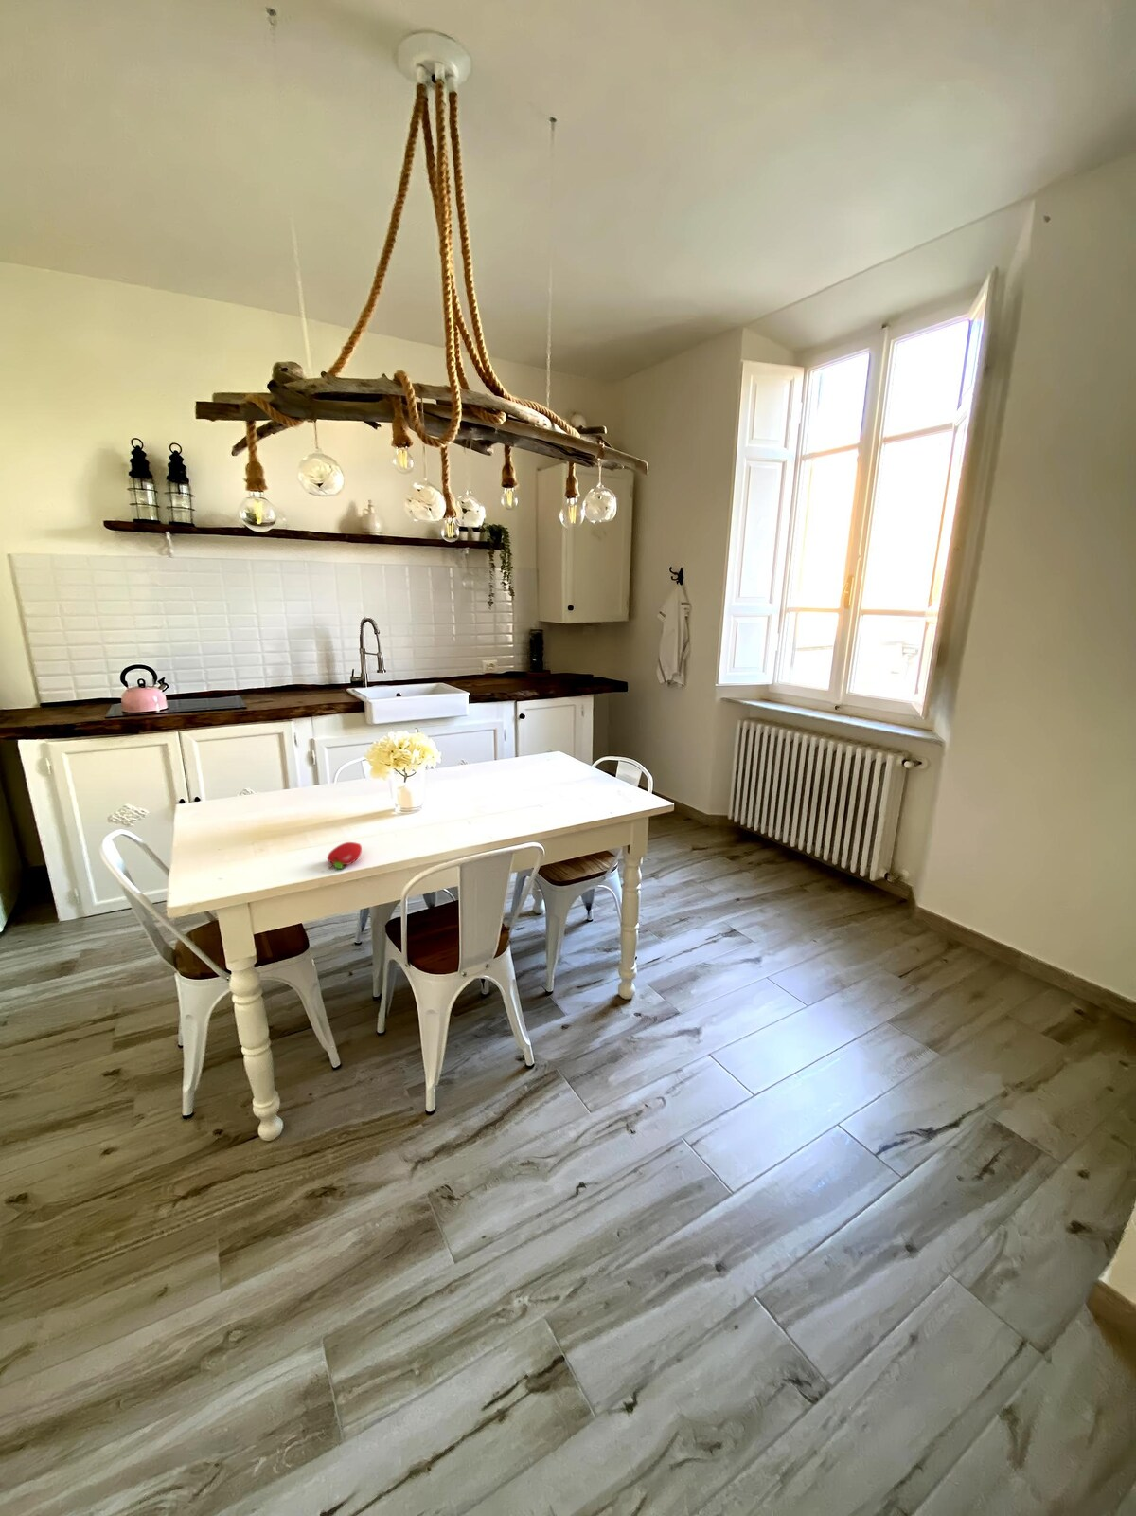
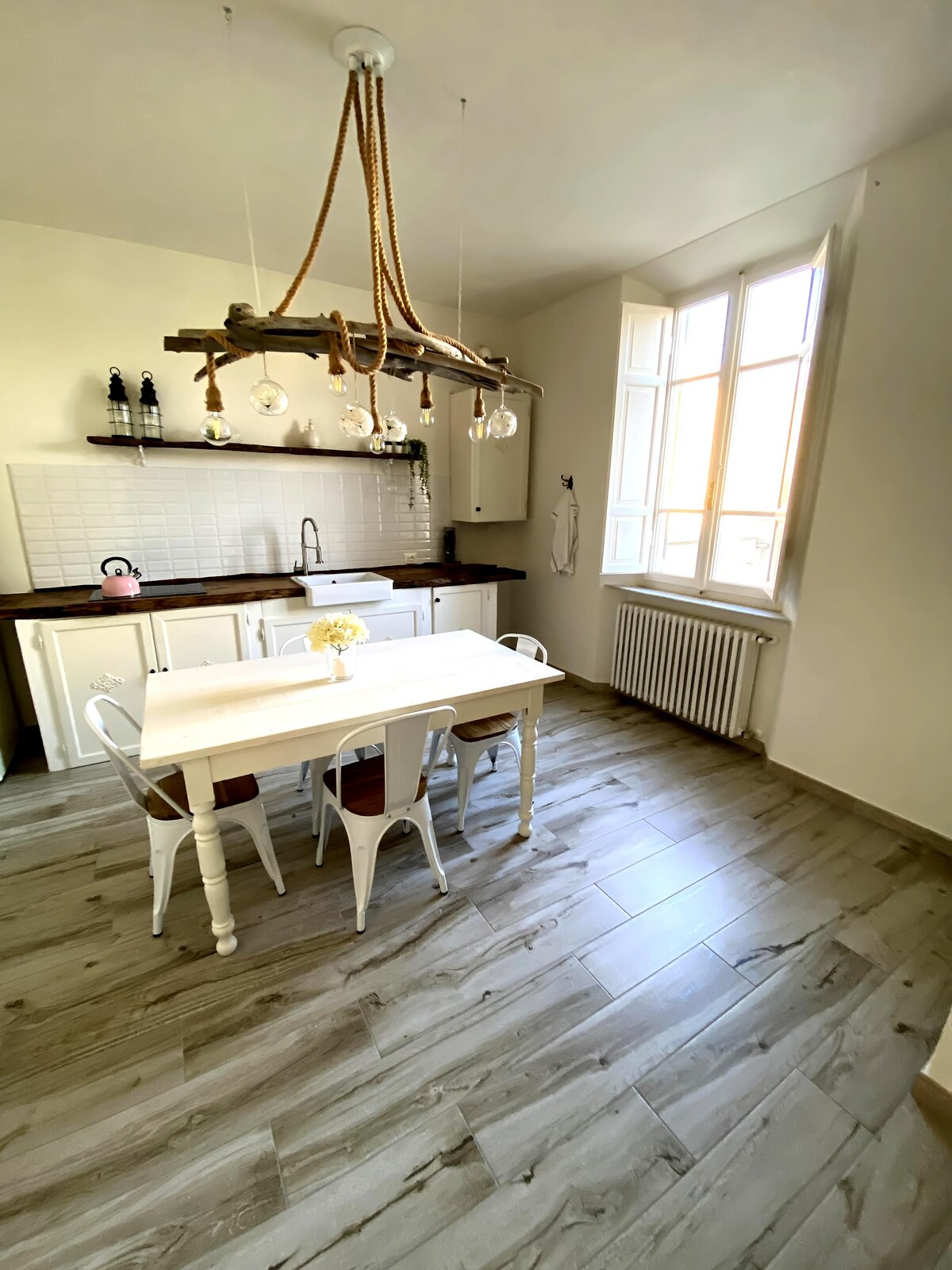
- fruit (342, 853)
